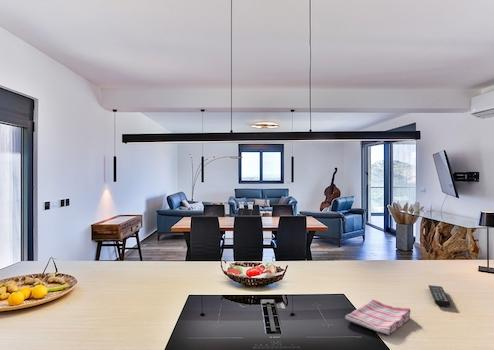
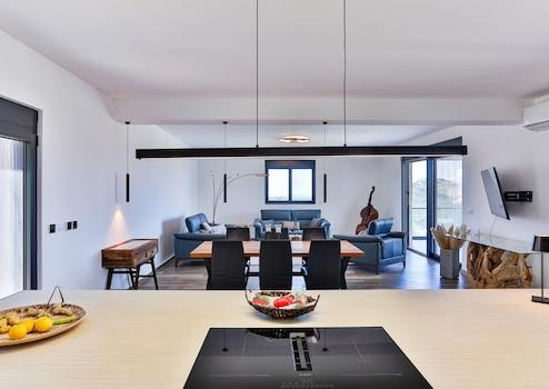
- dish towel (378, 314)
- remote control (438, 294)
